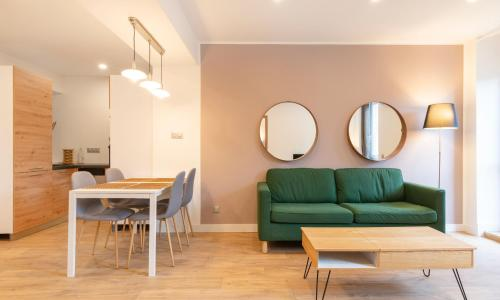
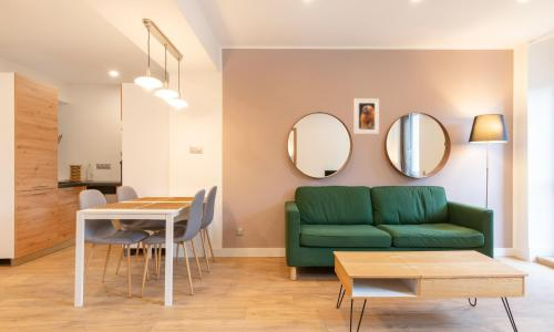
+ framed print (366, 116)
